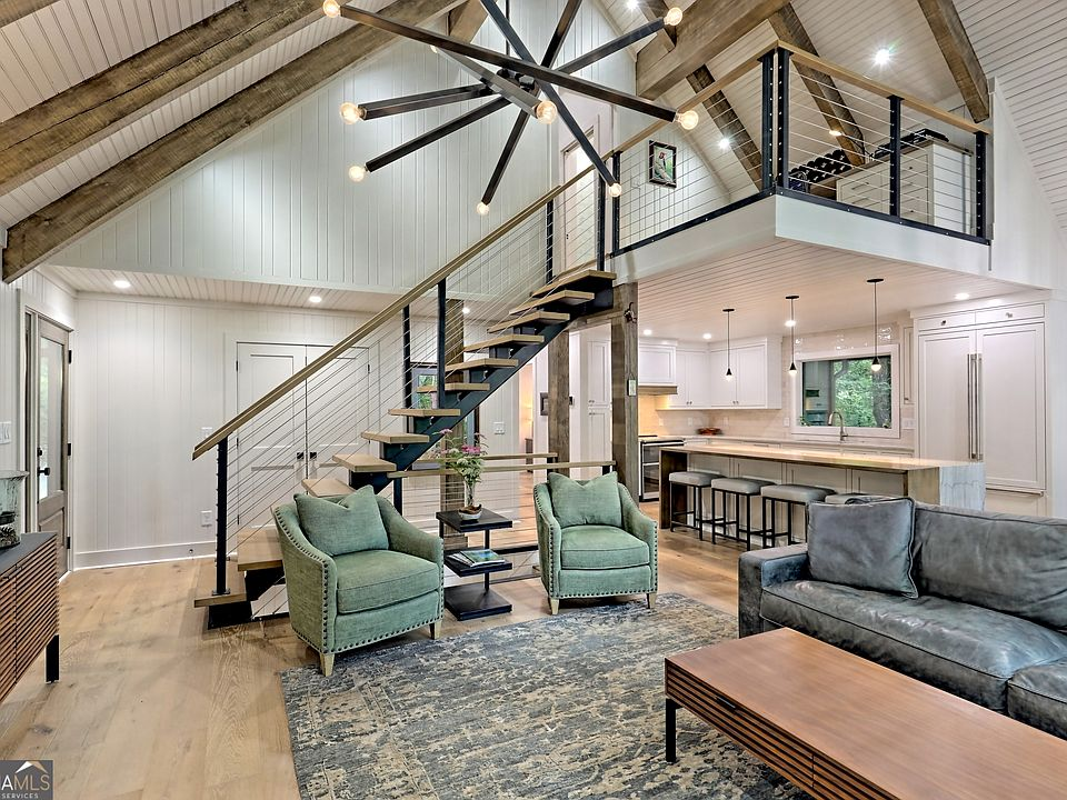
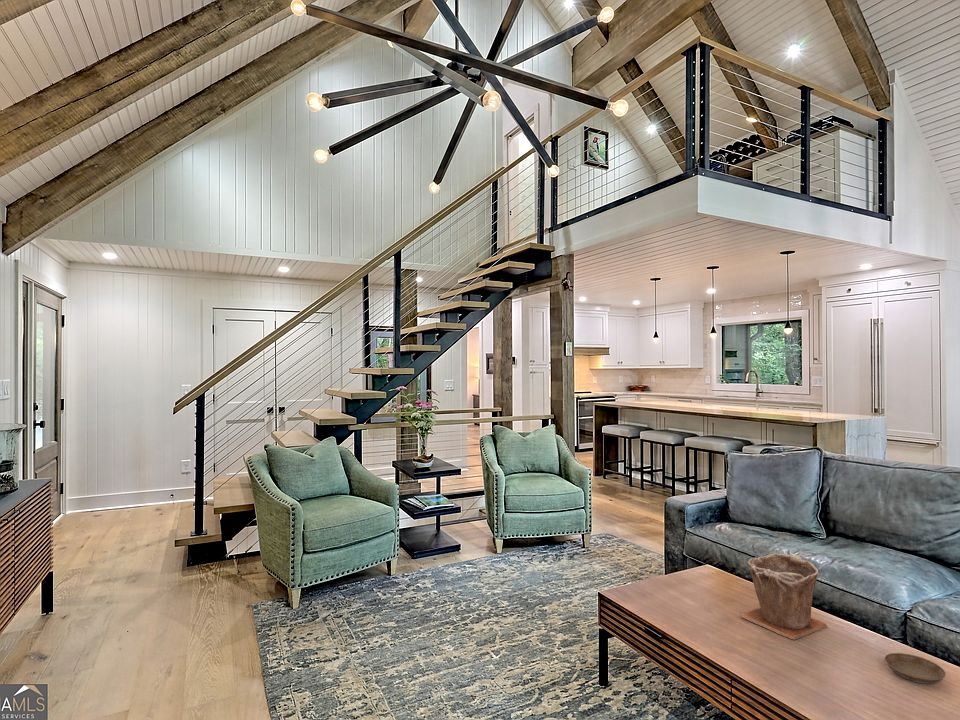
+ plant pot (782, 591)
+ saucer (914, 669)
